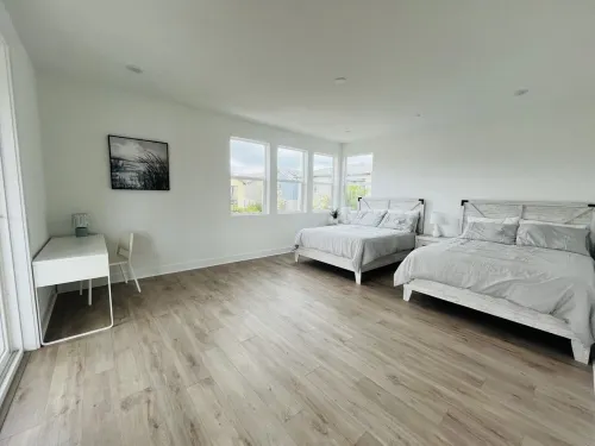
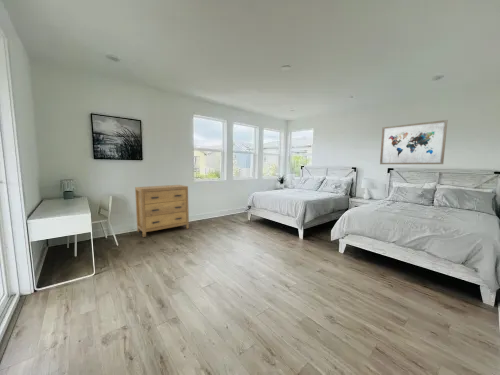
+ wall art (410, 144)
+ dresser (163, 208)
